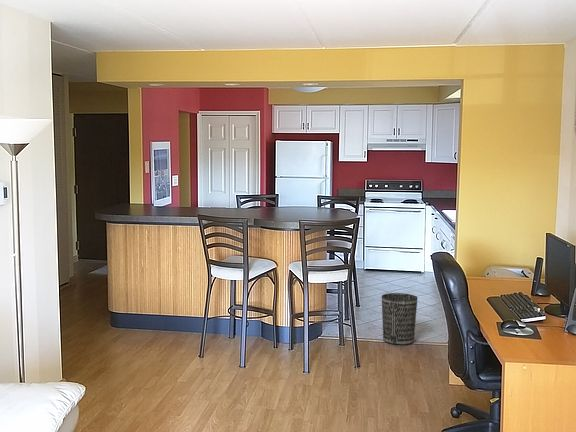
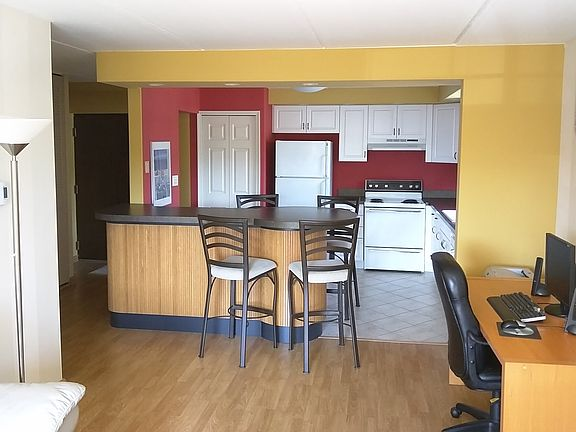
- wastebasket (398, 318)
